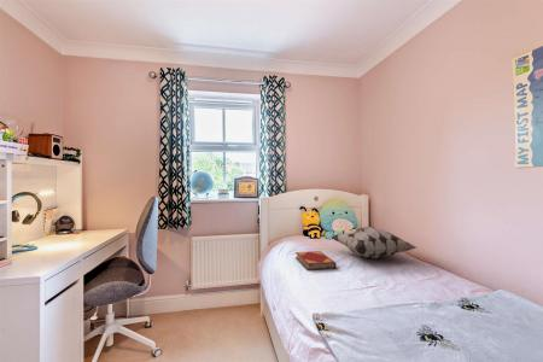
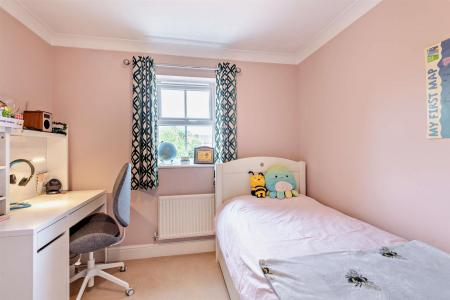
- hardback book (314, 259)
- decorative pillow (370, 241)
